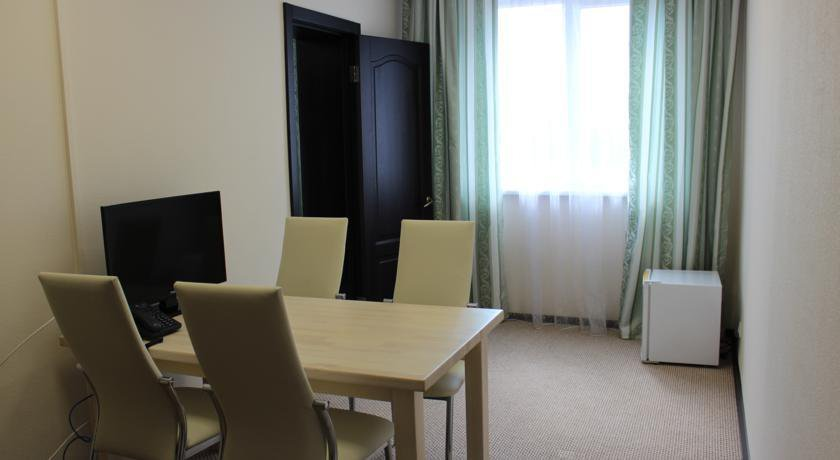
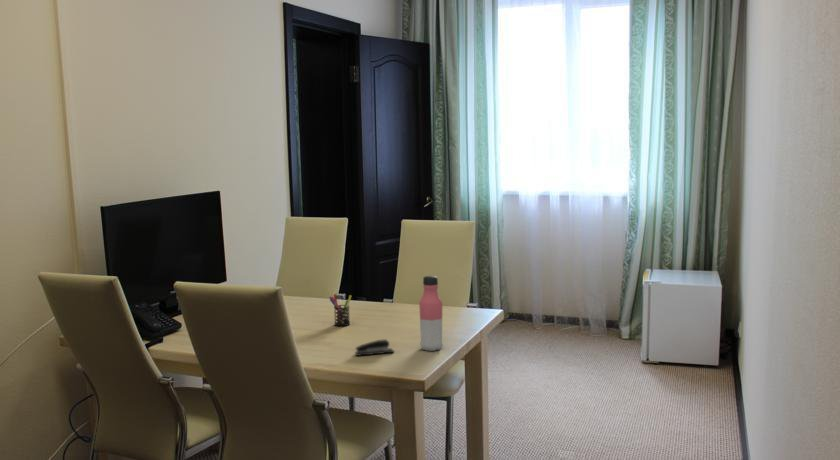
+ pen holder (342, 309)
+ water bottle (430, 312)
+ stapler (374, 347)
